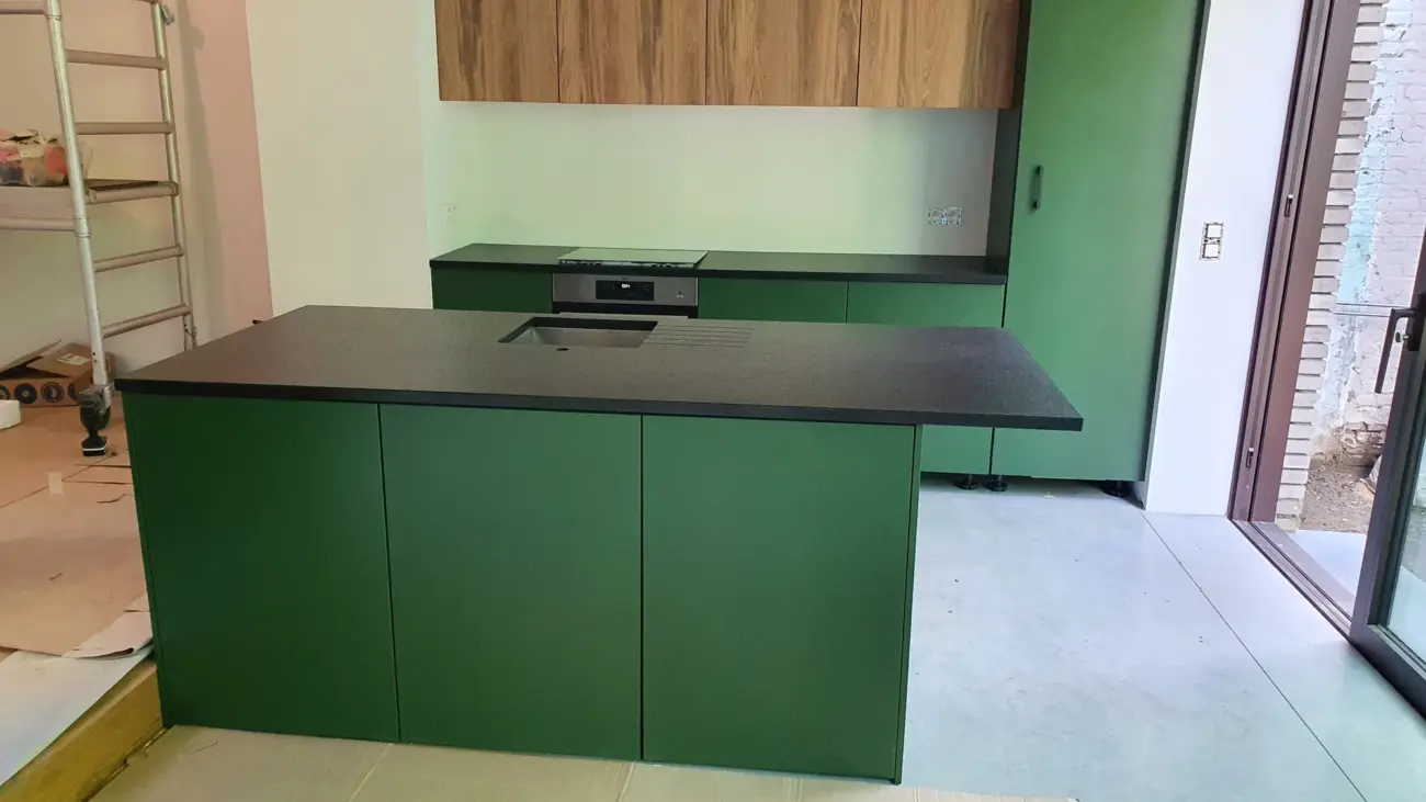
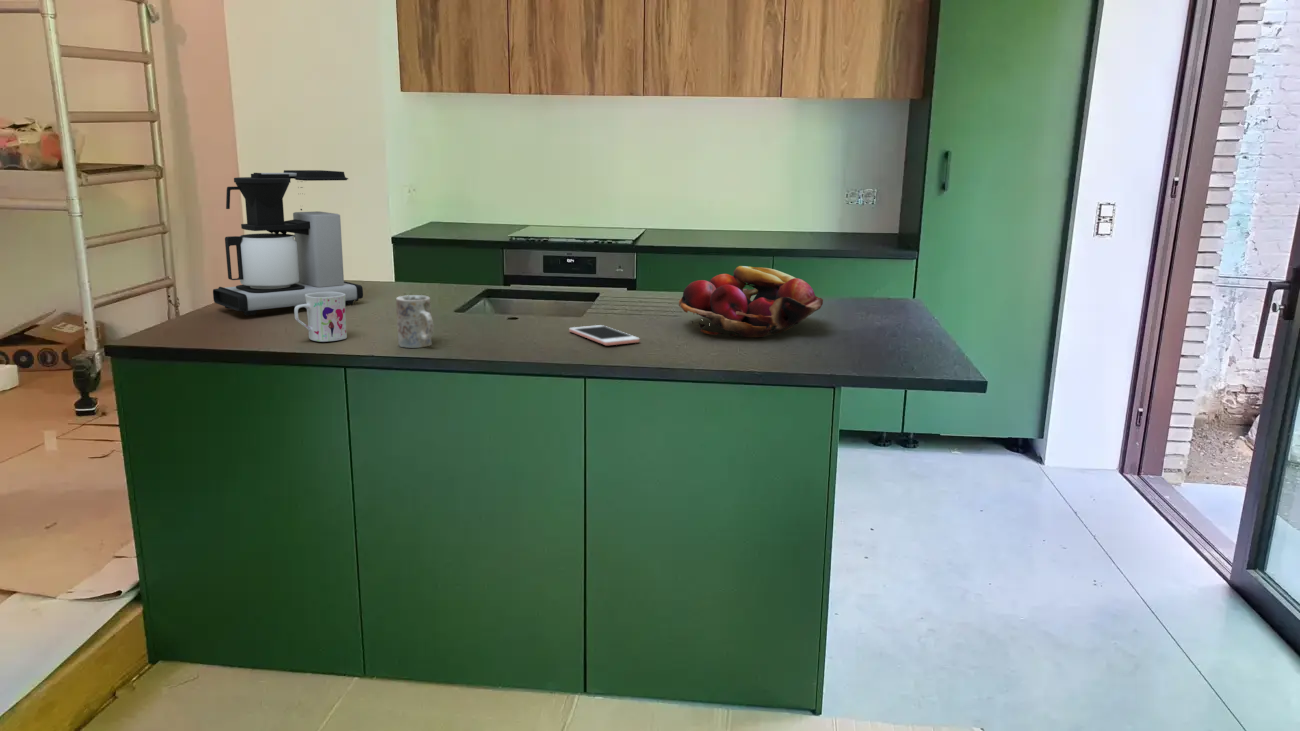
+ fruit basket (750, 297)
+ cell phone (603, 334)
+ coffee maker (285, 239)
+ mug (320, 317)
+ mug (416, 322)
